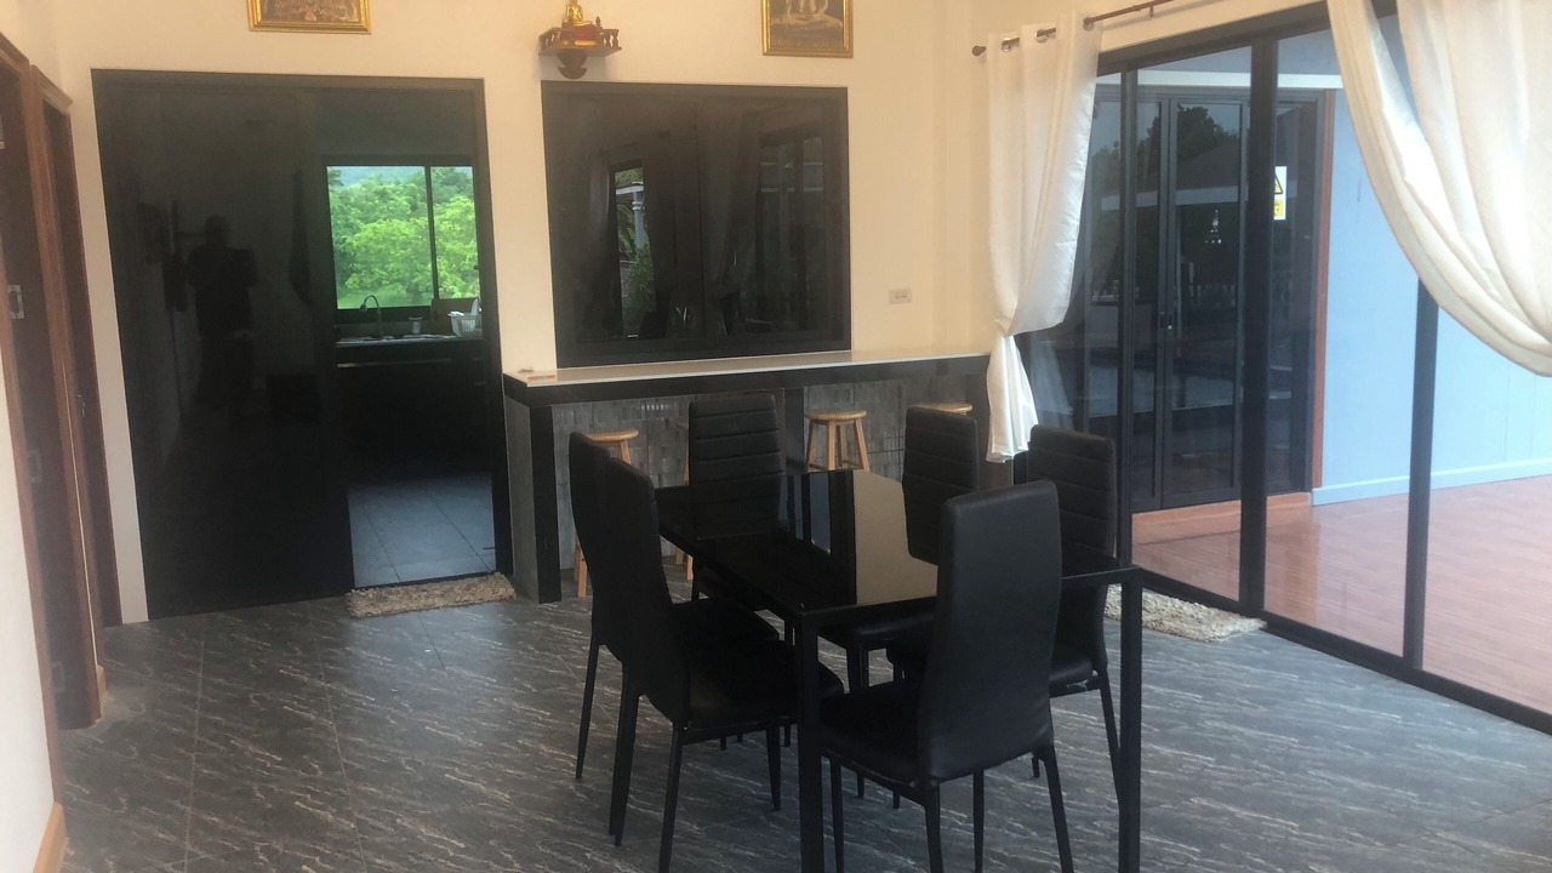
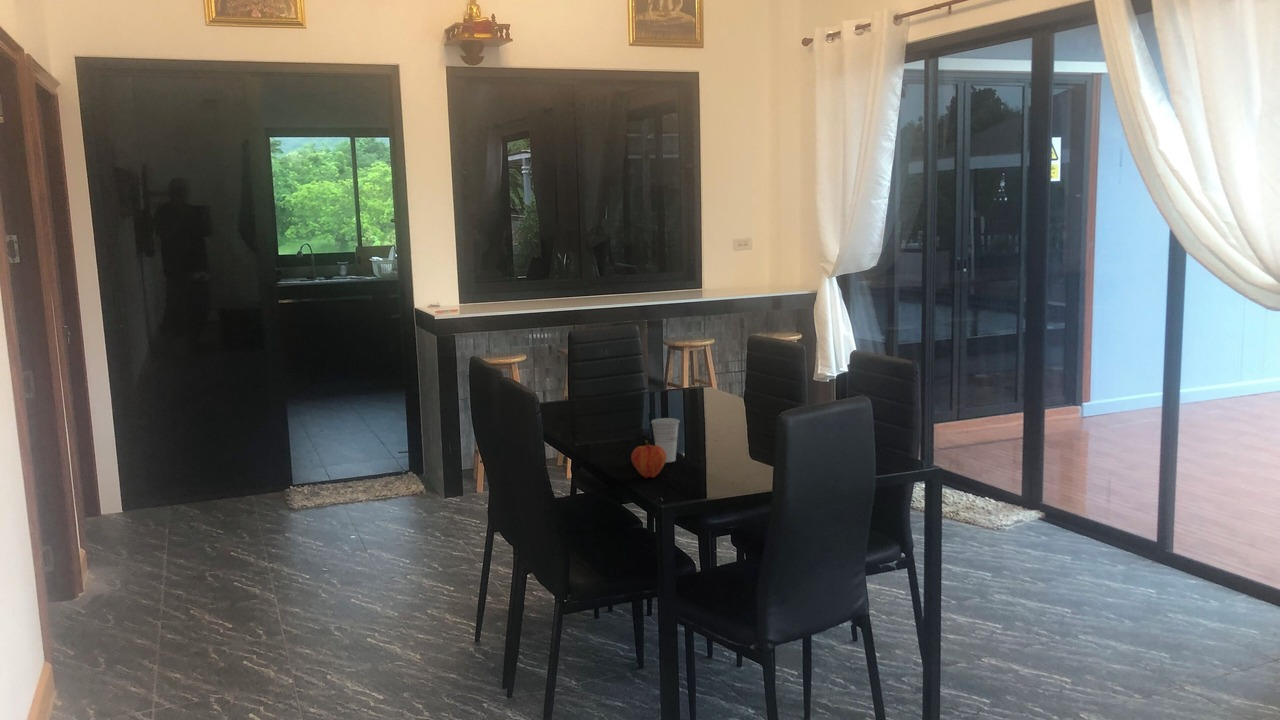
+ cup (665, 440)
+ fruit (648, 459)
